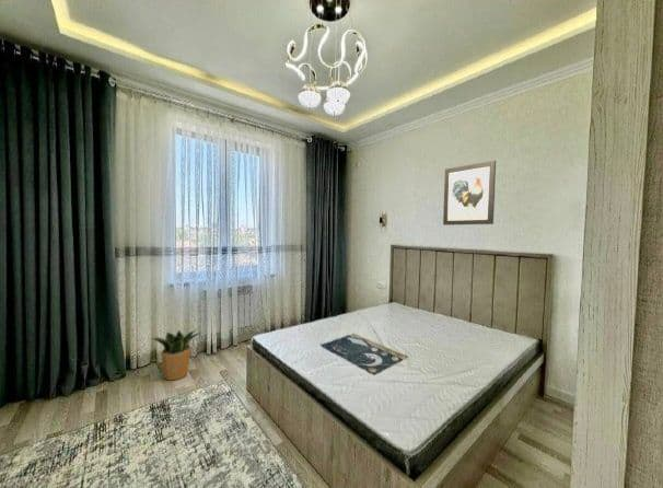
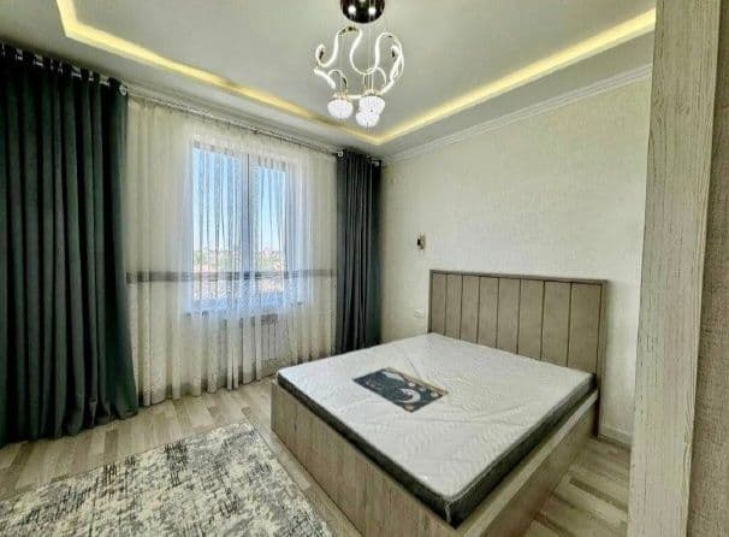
- wall art (467, 195)
- potted plant (177, 353)
